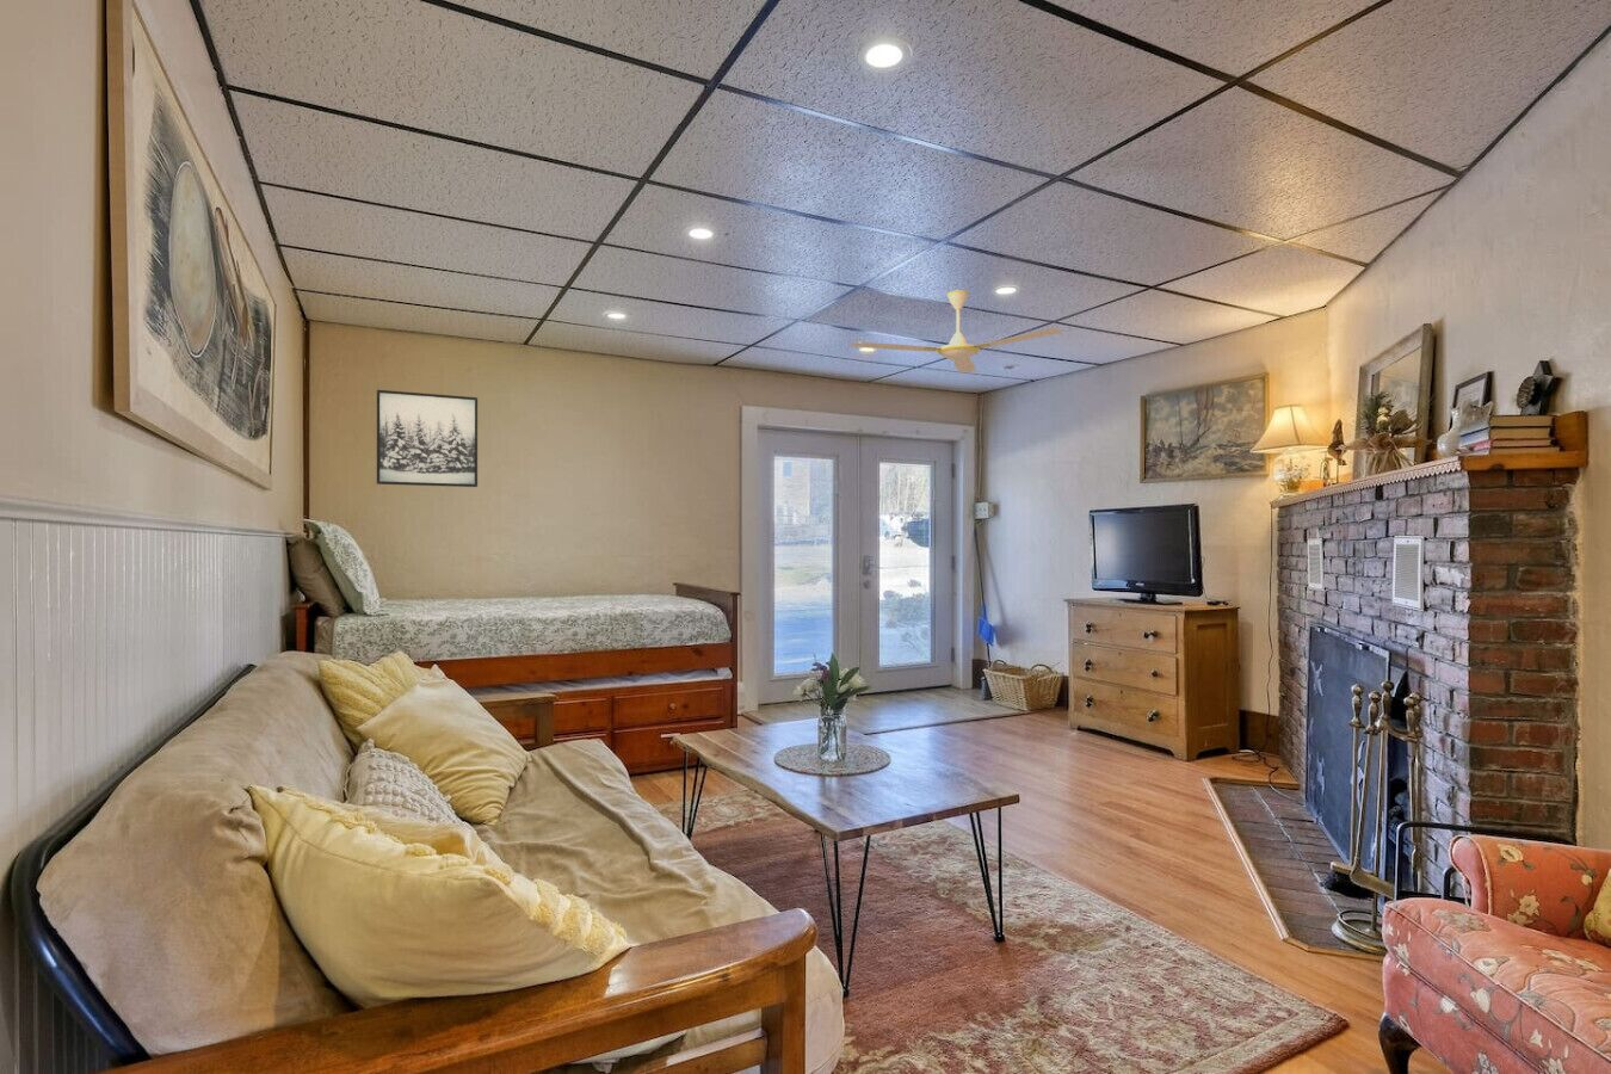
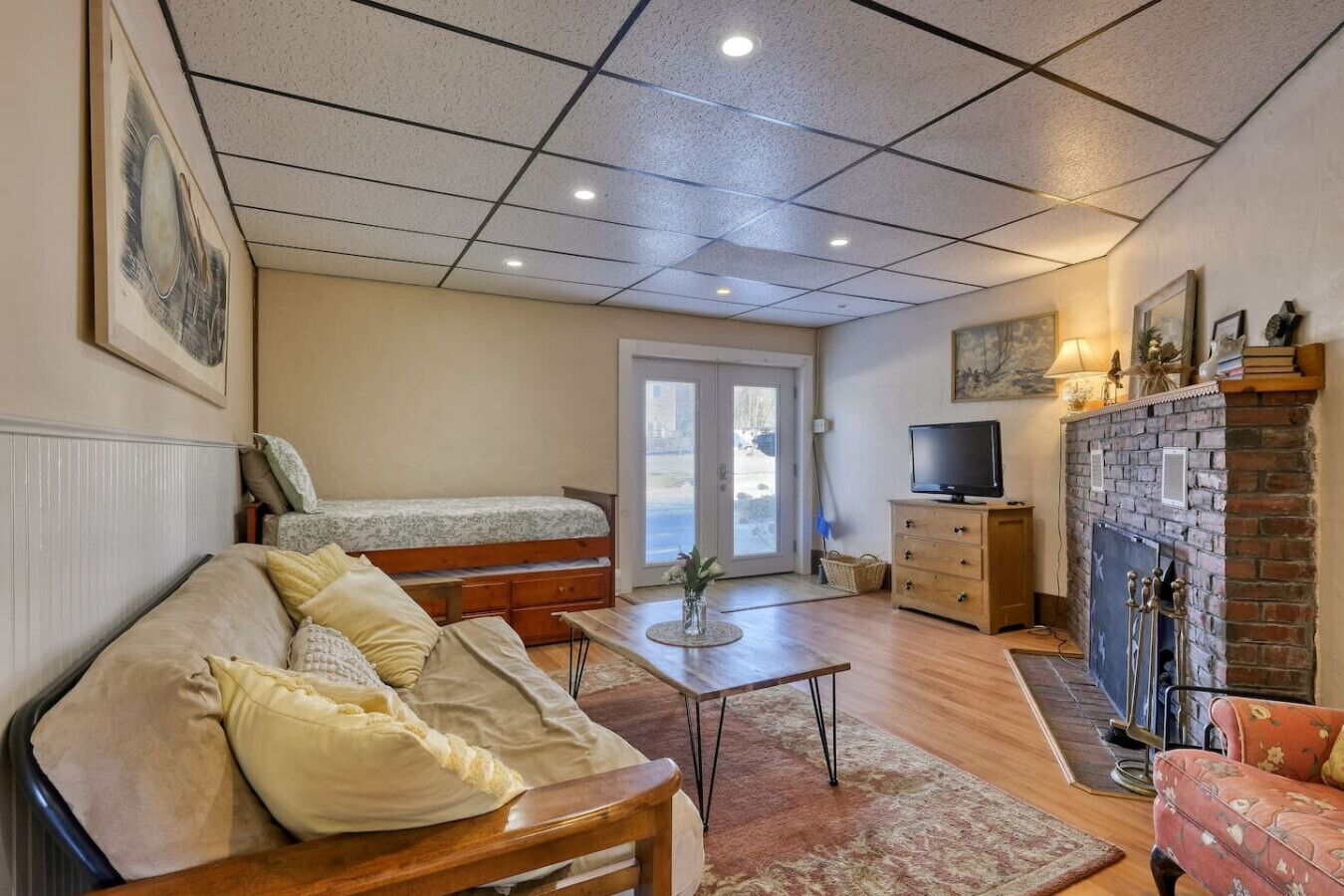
- wall art (427, 439)
- ceiling fan (954, 333)
